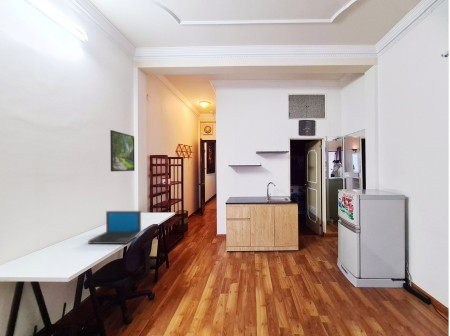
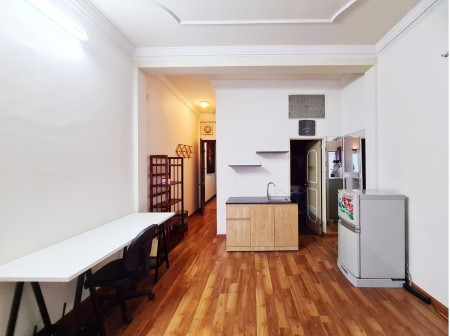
- laptop (116, 226)
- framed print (123, 152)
